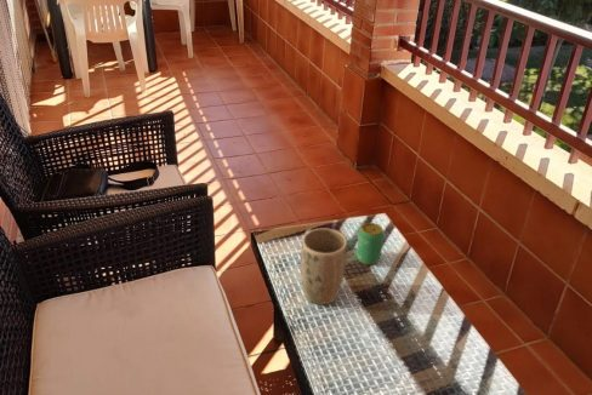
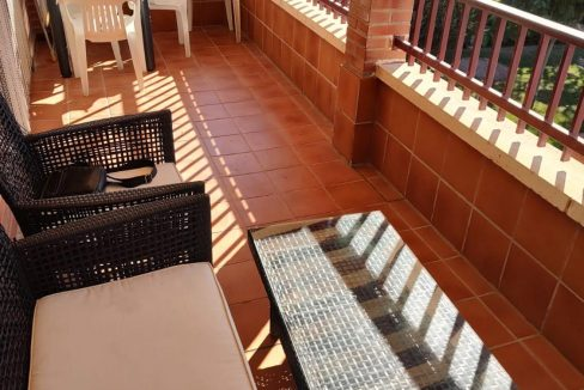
- plant pot (323, 268)
- beverage can (370, 244)
